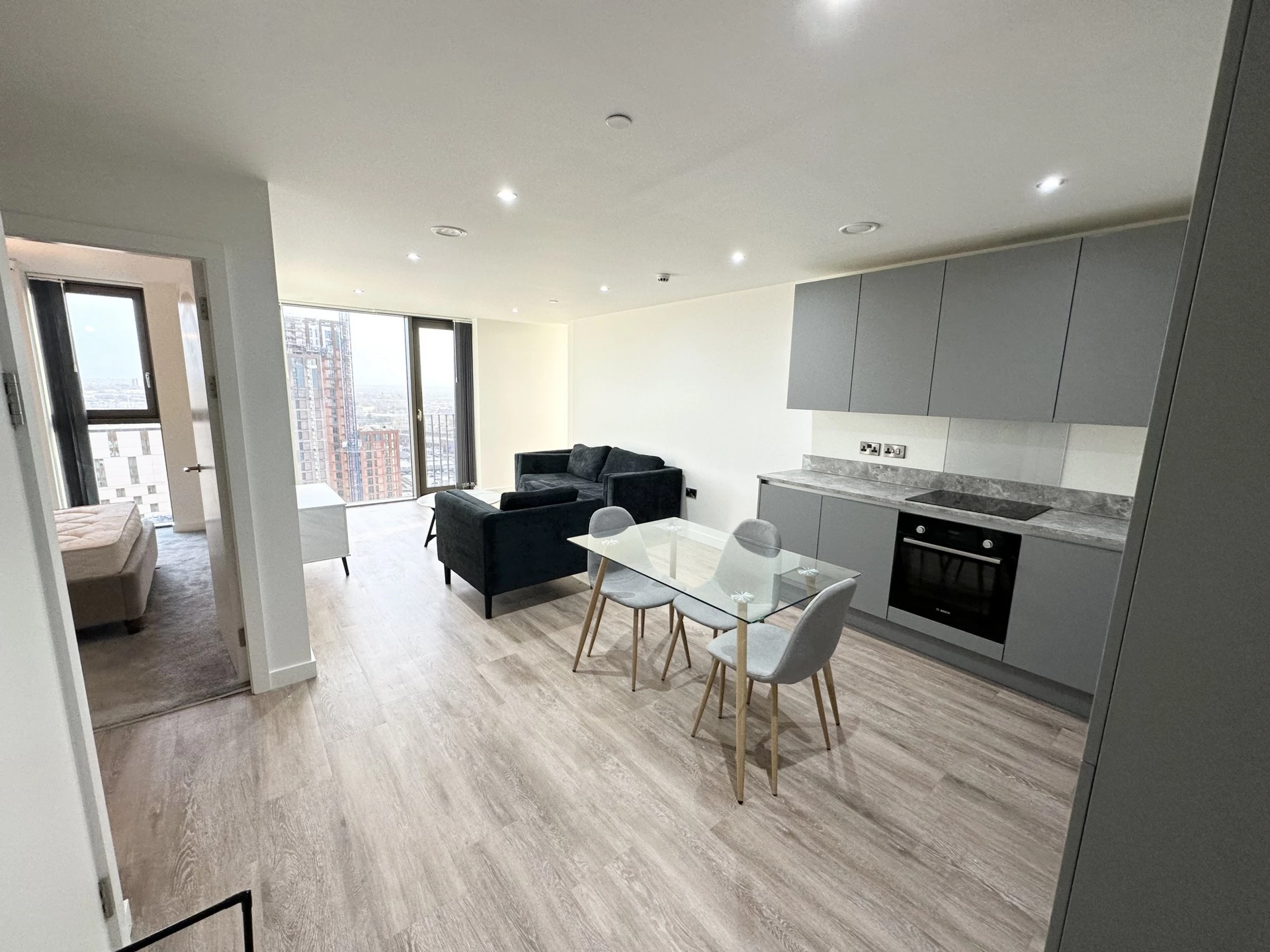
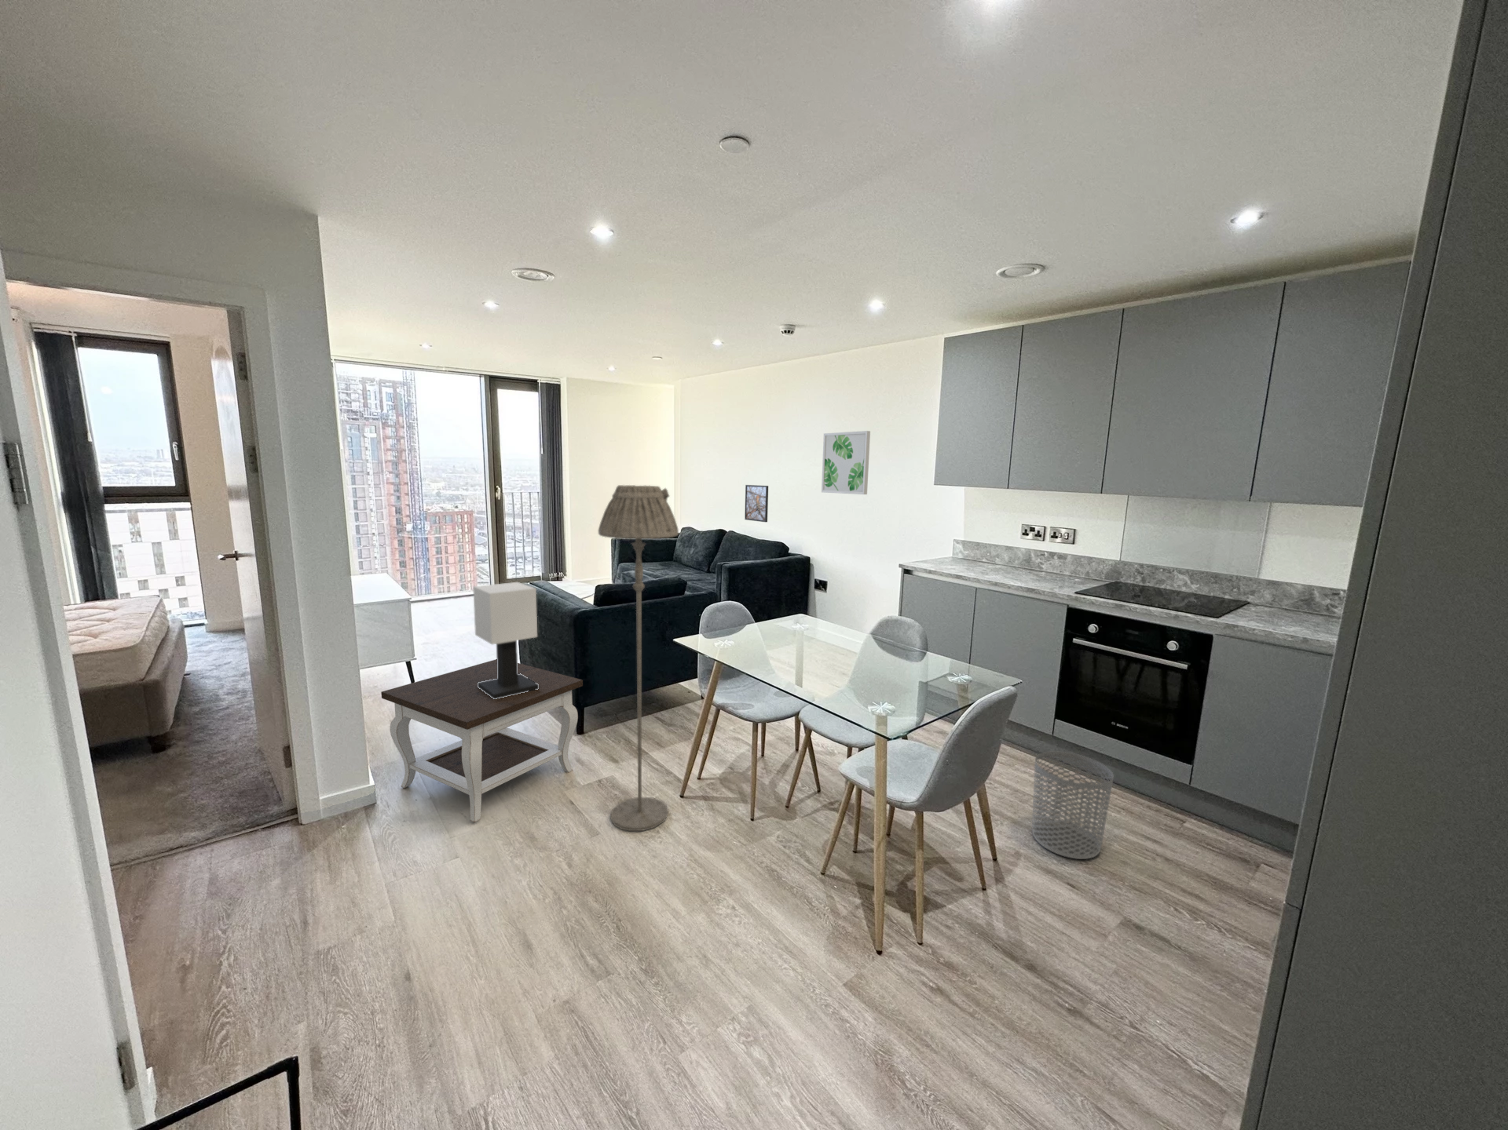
+ table lamp (506, 637)
+ side table (488, 732)
+ wall art (844, 463)
+ waste bin (1069, 805)
+ floor lamp (639, 656)
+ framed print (755, 503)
